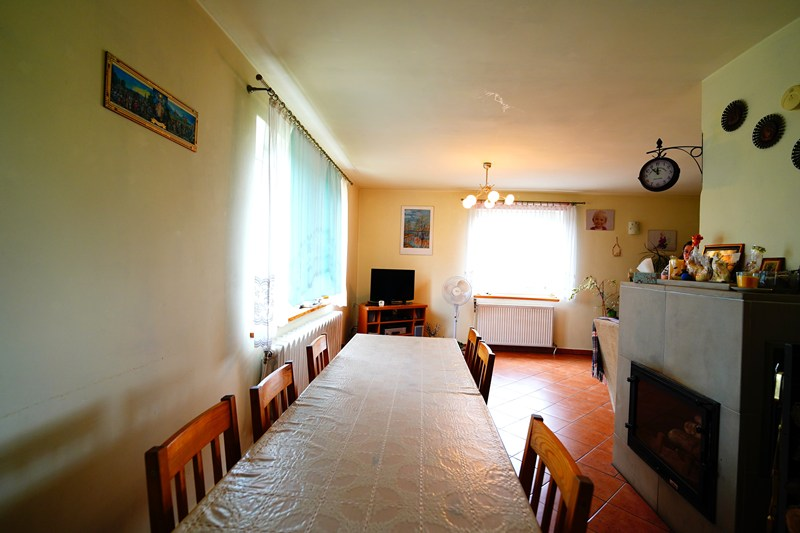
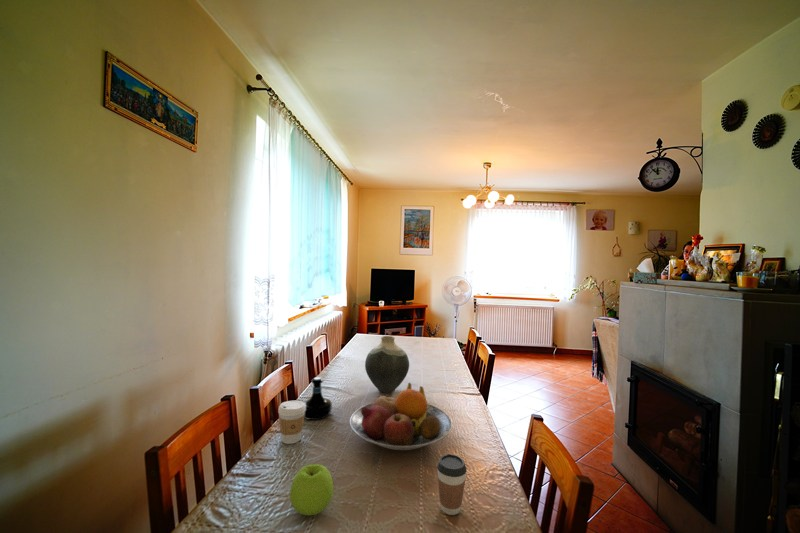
+ fruit bowl (401, 415)
+ apple (312, 490)
+ tequila bottle (316, 396)
+ coffee cup (291, 421)
+ vase (387, 364)
+ coffee cup (451, 484)
